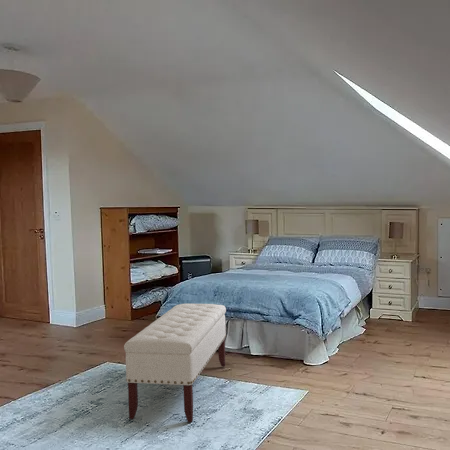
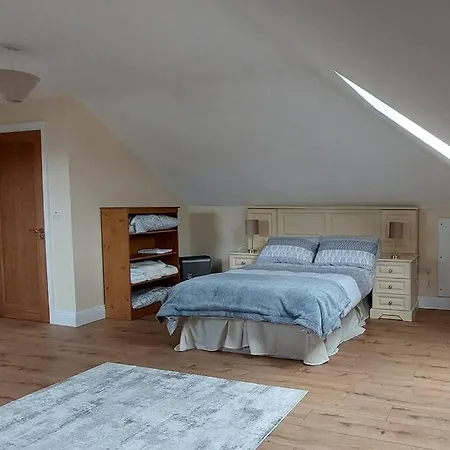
- bench (182, 354)
